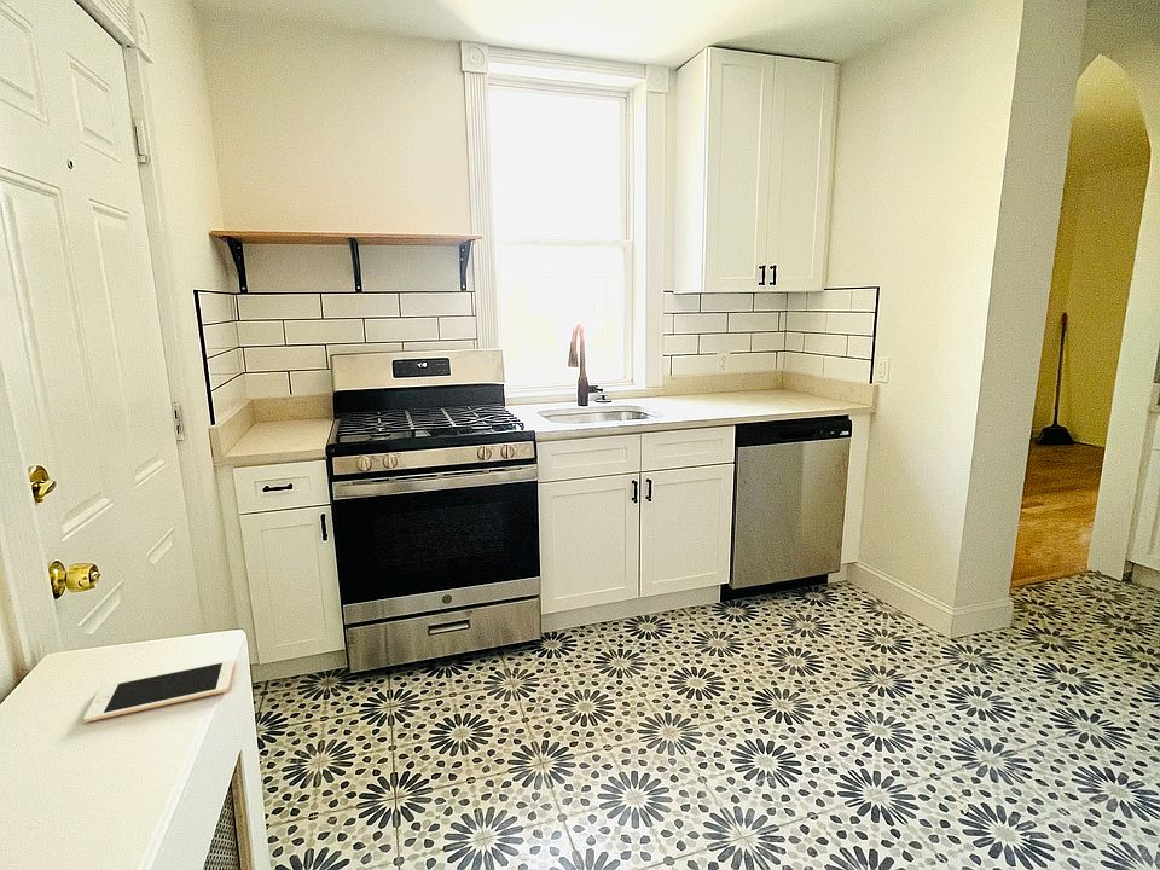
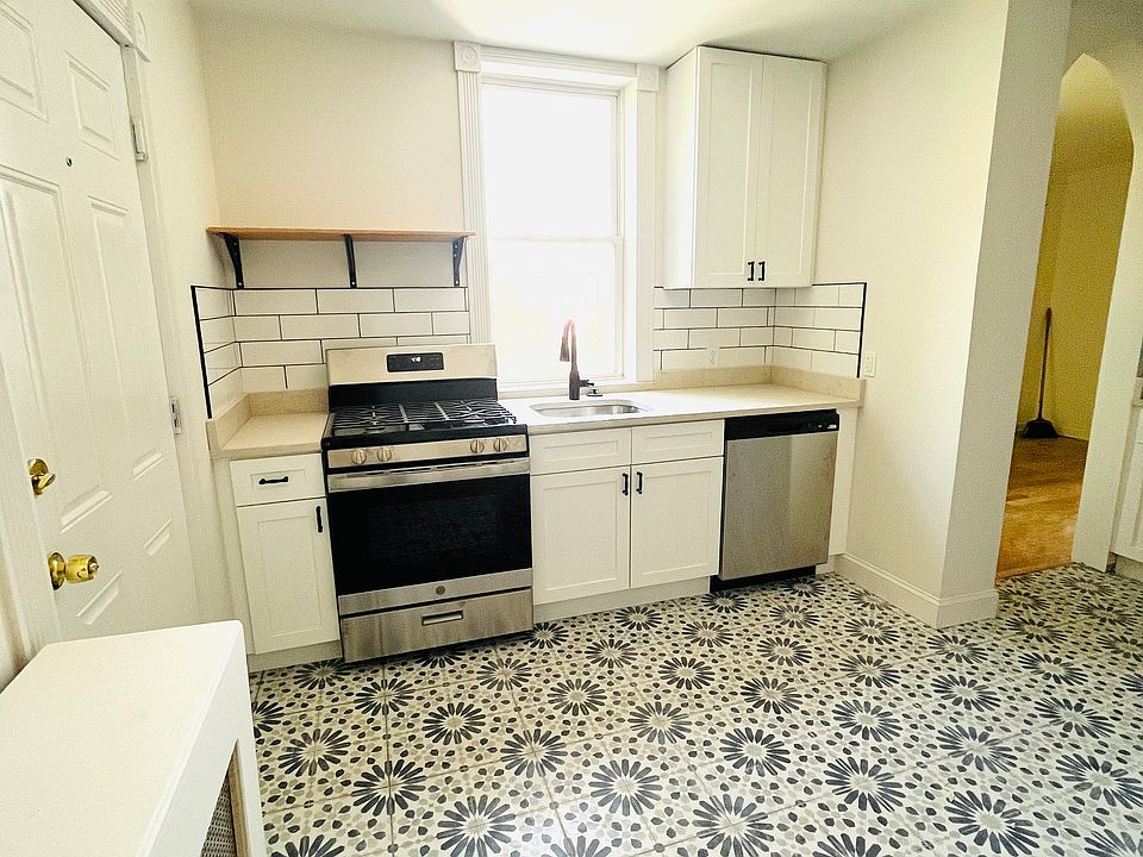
- cell phone (164, 689)
